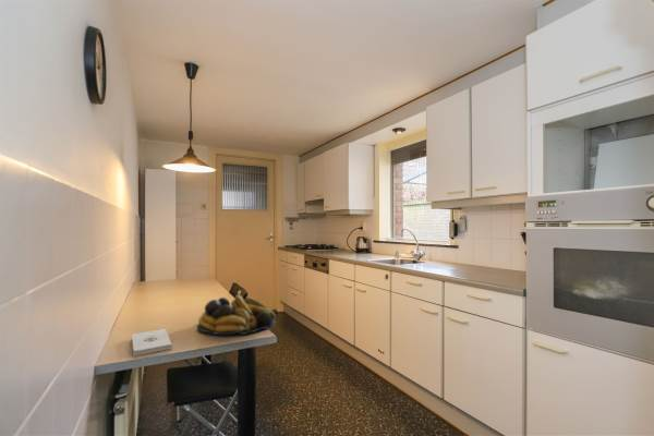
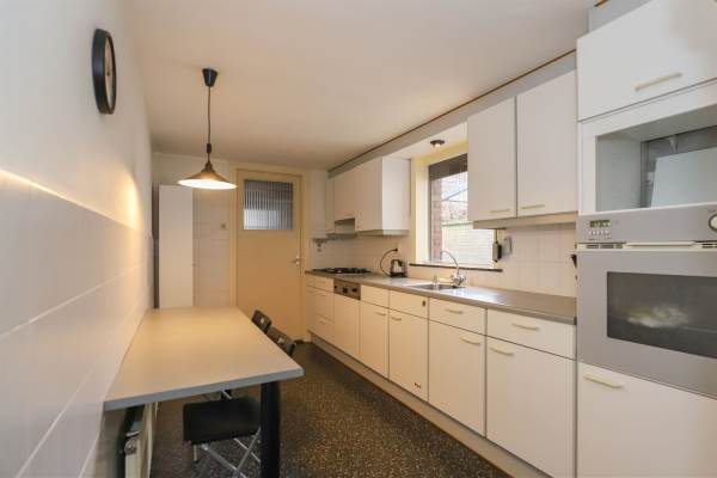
- fruit bowl (237, 310)
- notepad (150, 340)
